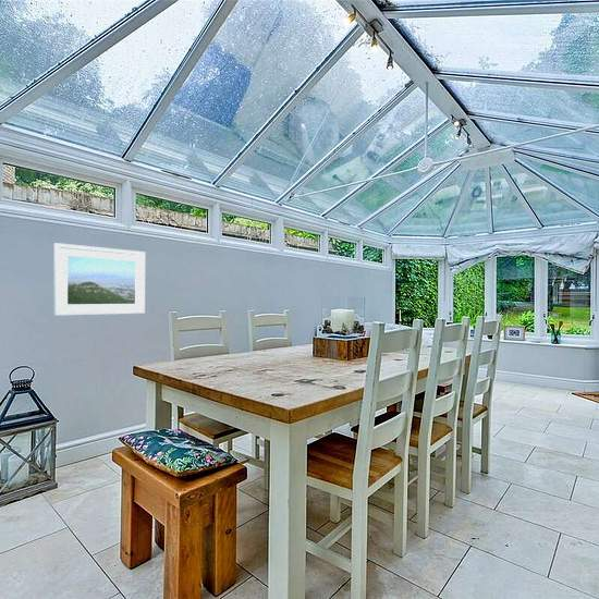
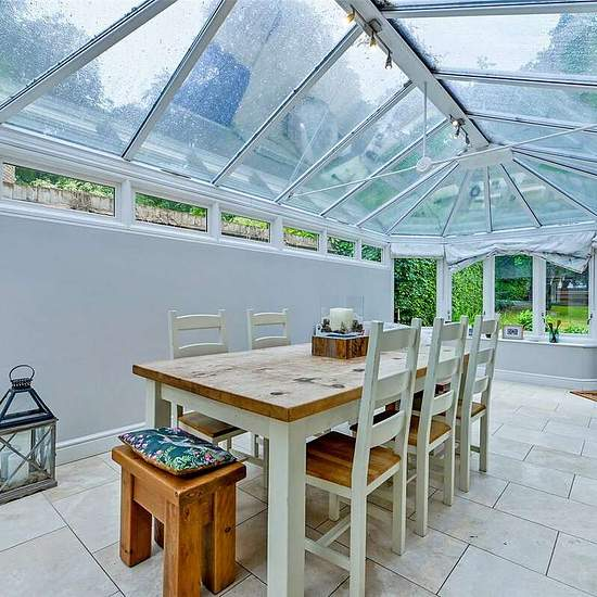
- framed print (102, 281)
